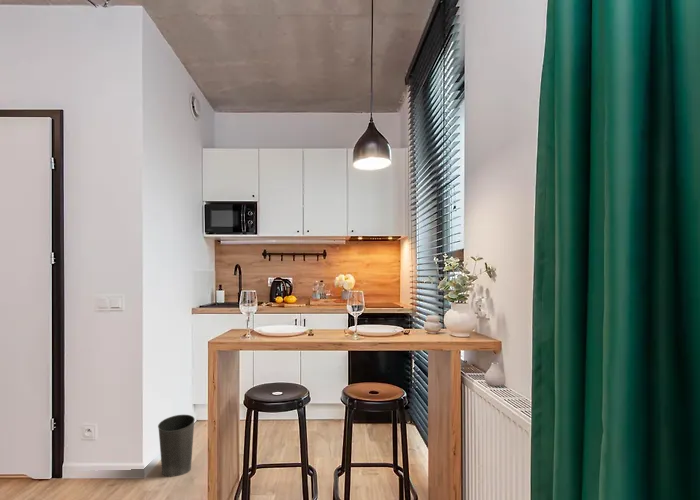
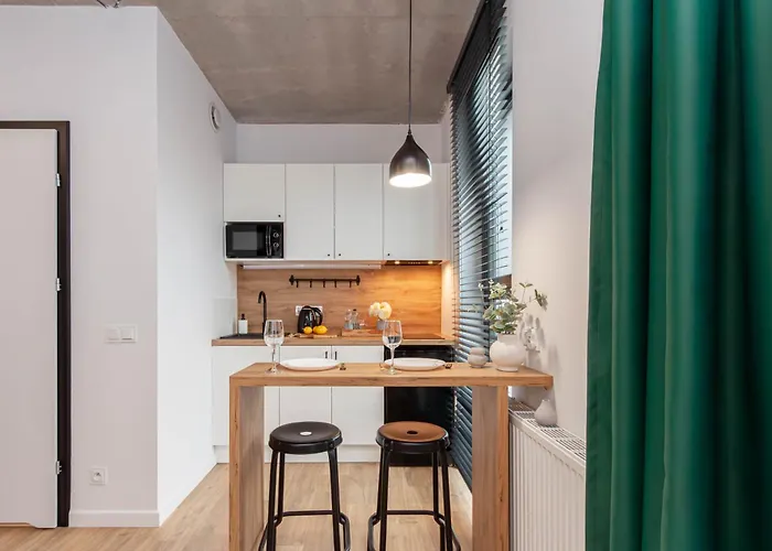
- waste basket (176, 446)
